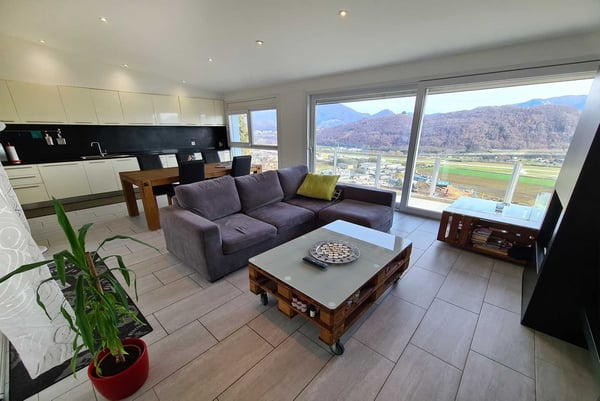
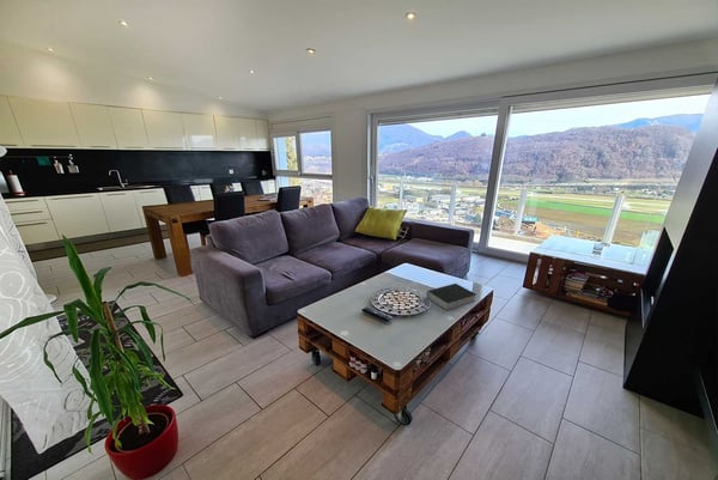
+ book (448, 296)
